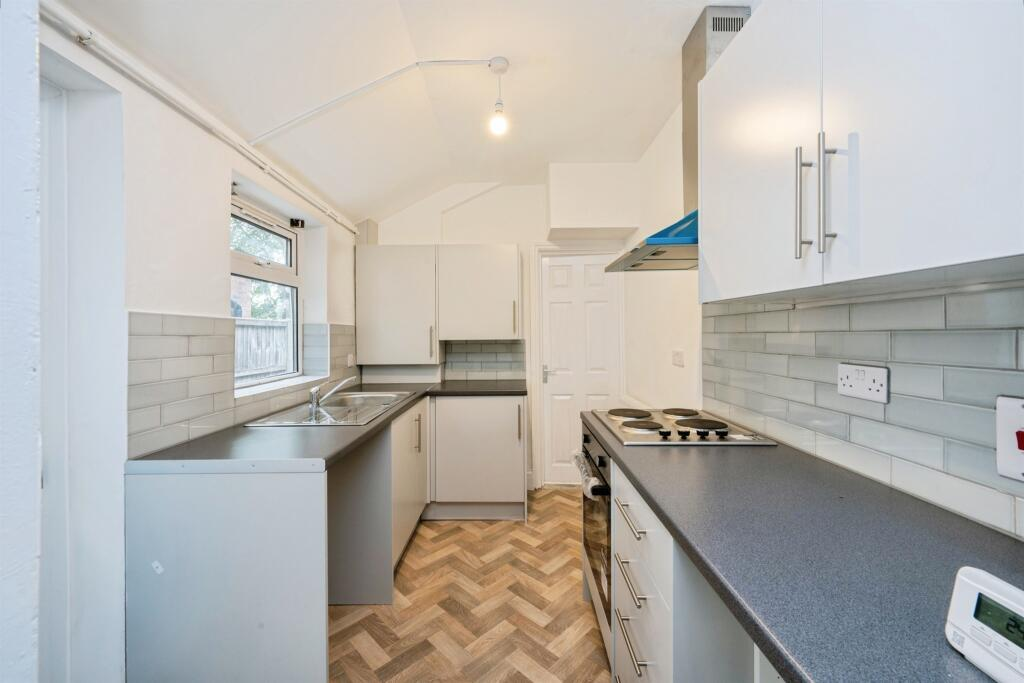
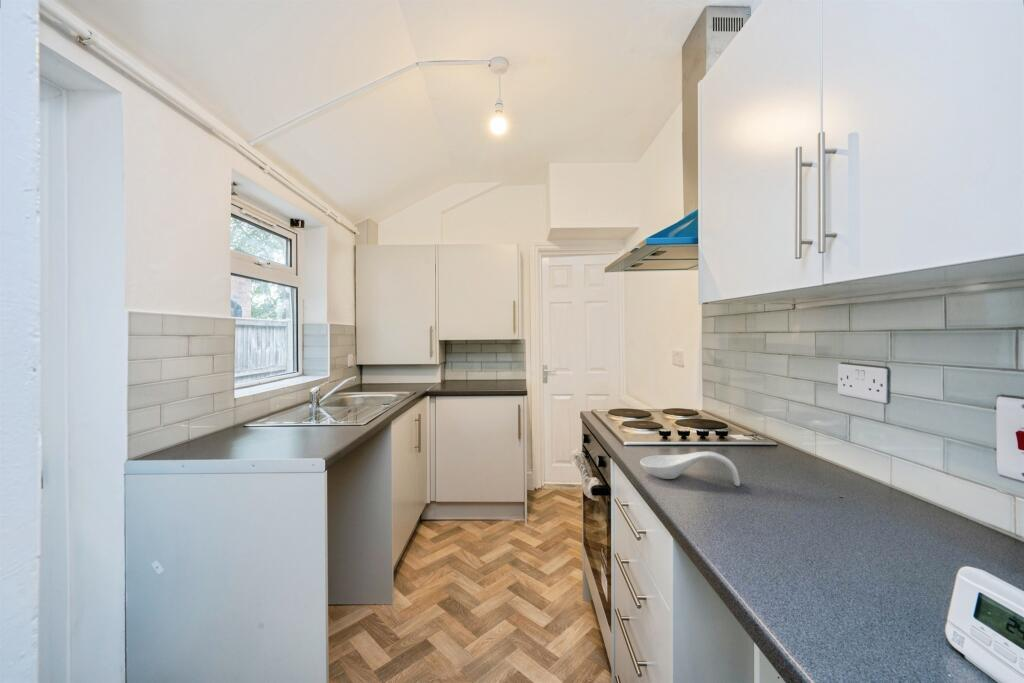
+ spoon rest (687, 464)
